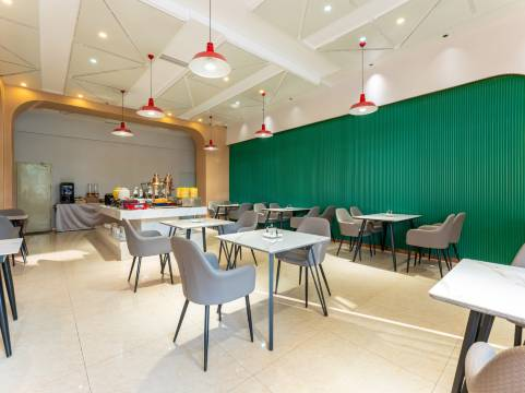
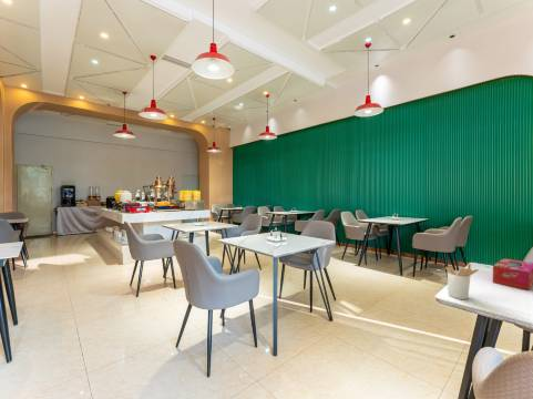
+ utensil holder (461, 280)
+ tissue box (514, 273)
